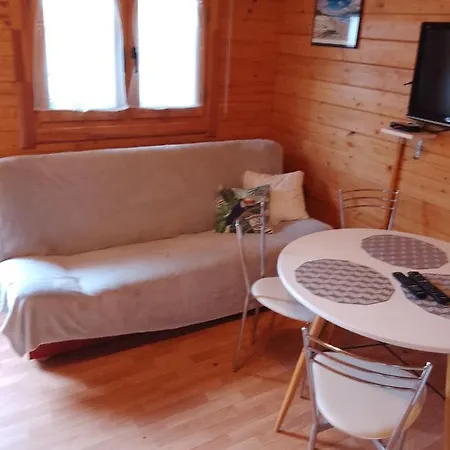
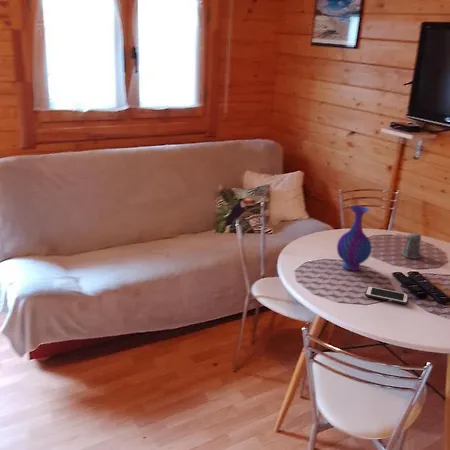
+ cell phone (386, 295)
+ vase (355, 238)
+ pepper shaker (410, 243)
